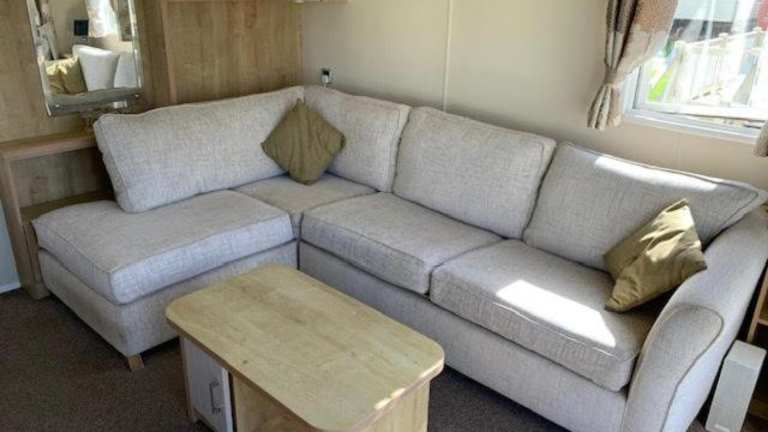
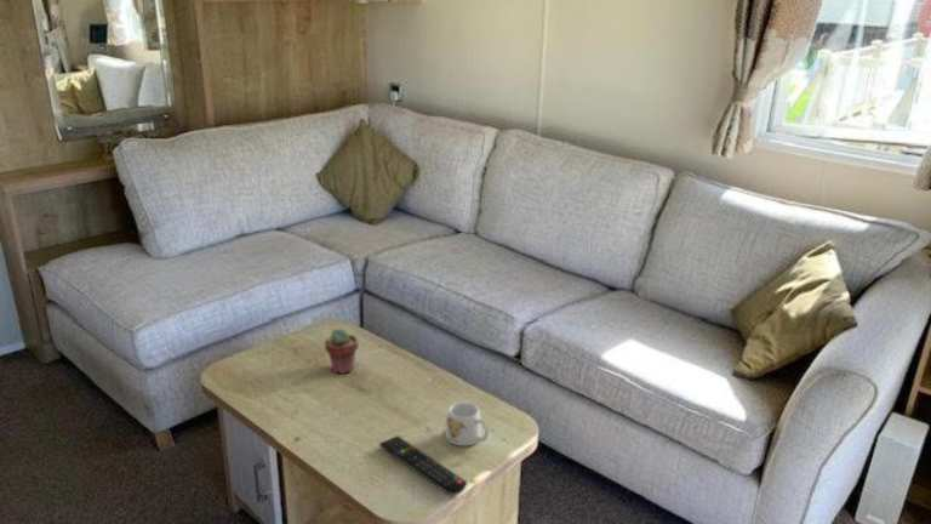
+ potted succulent (341, 348)
+ mug (468, 426)
+ remote control (422, 465)
